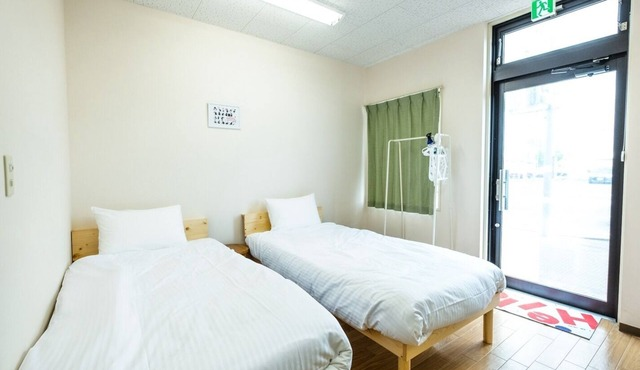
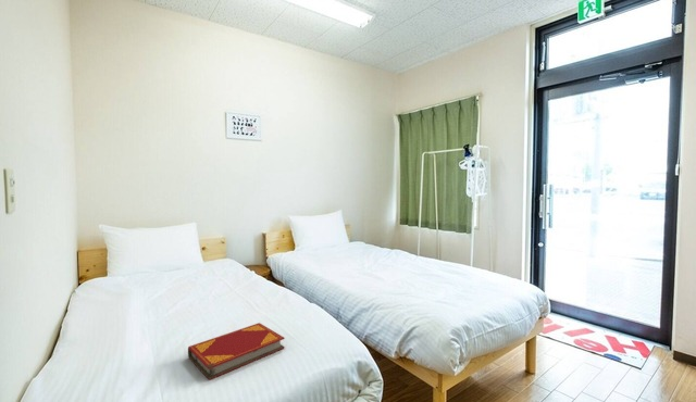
+ hardback book (237, 347)
